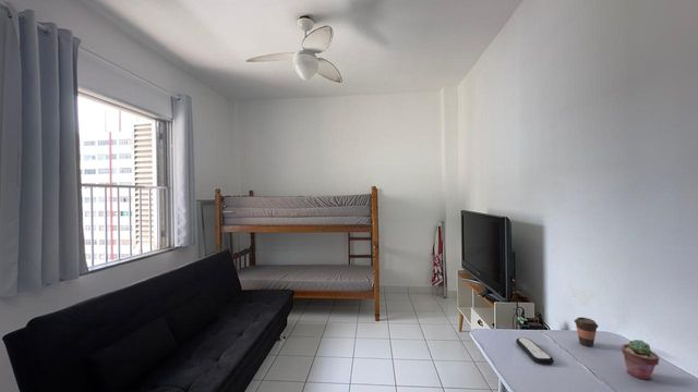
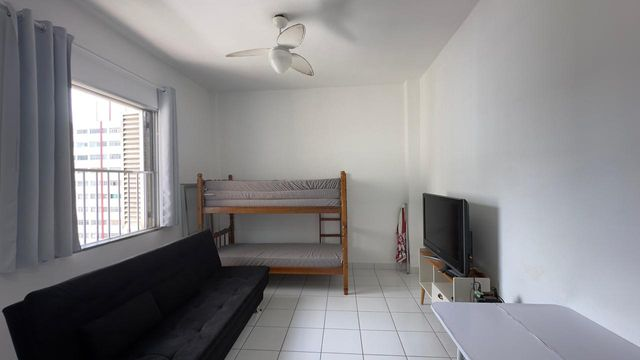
- coffee cup (586, 331)
- potted succulent (639, 357)
- remote control (532, 350)
